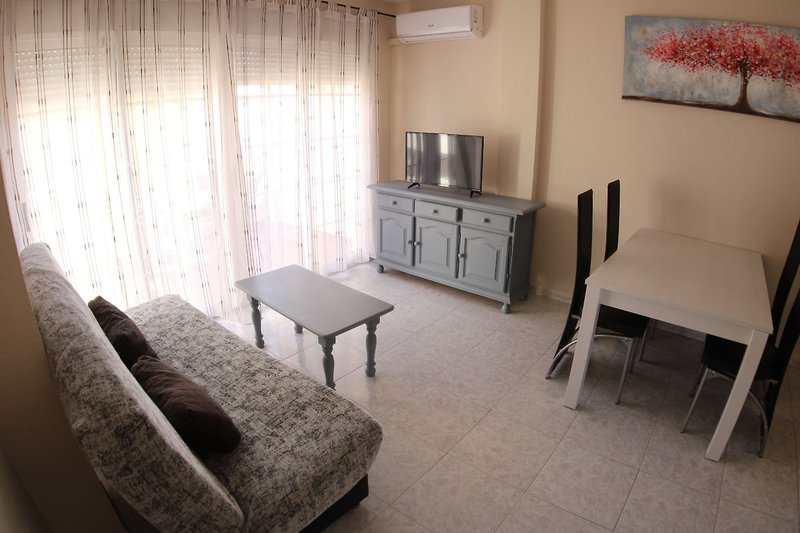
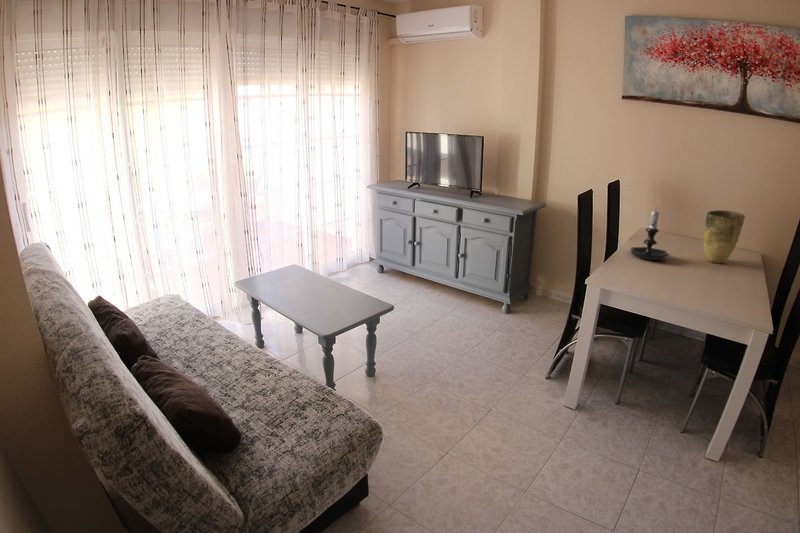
+ candle holder (652, 232)
+ vase (720, 237)
